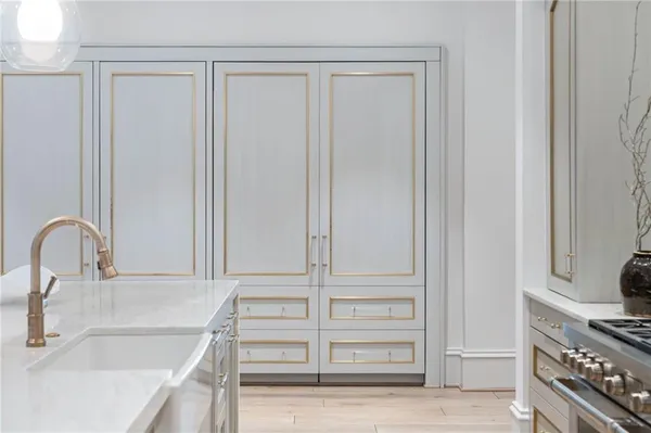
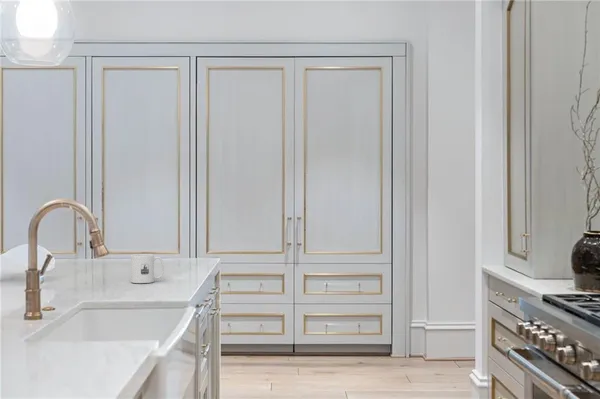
+ mug (147, 268)
